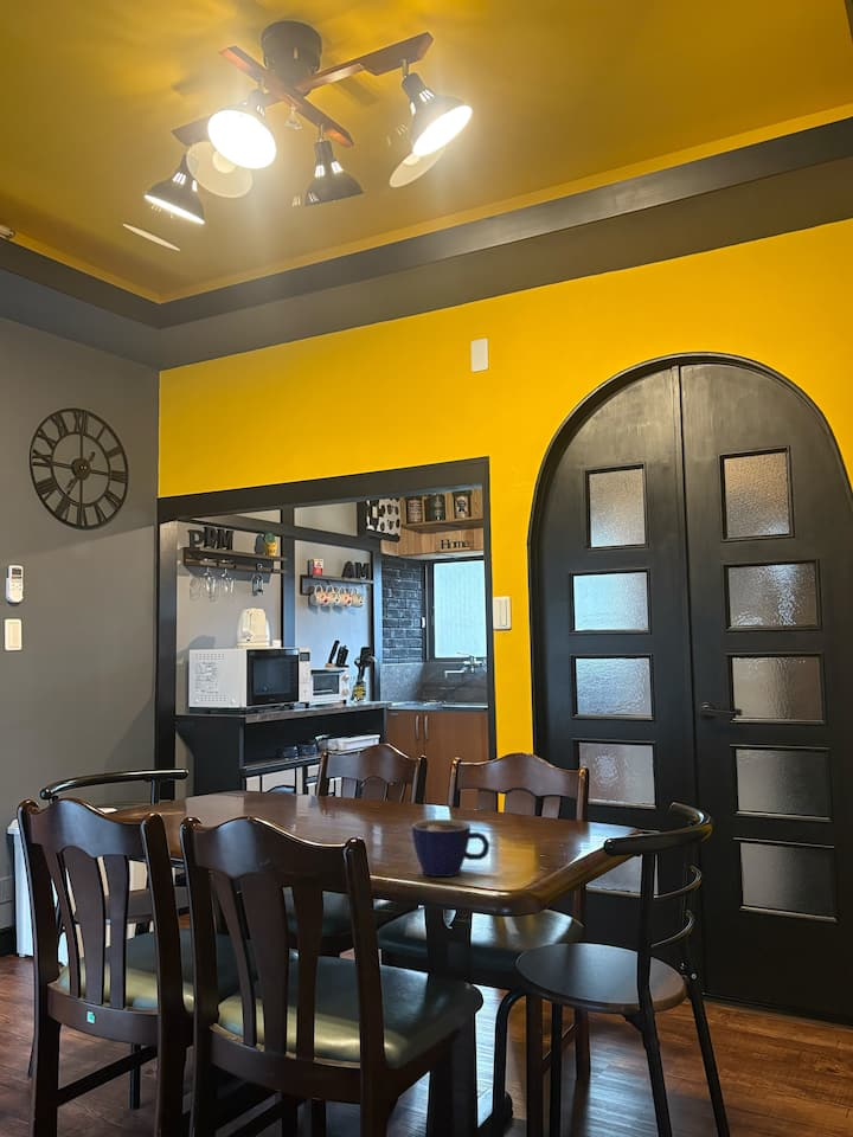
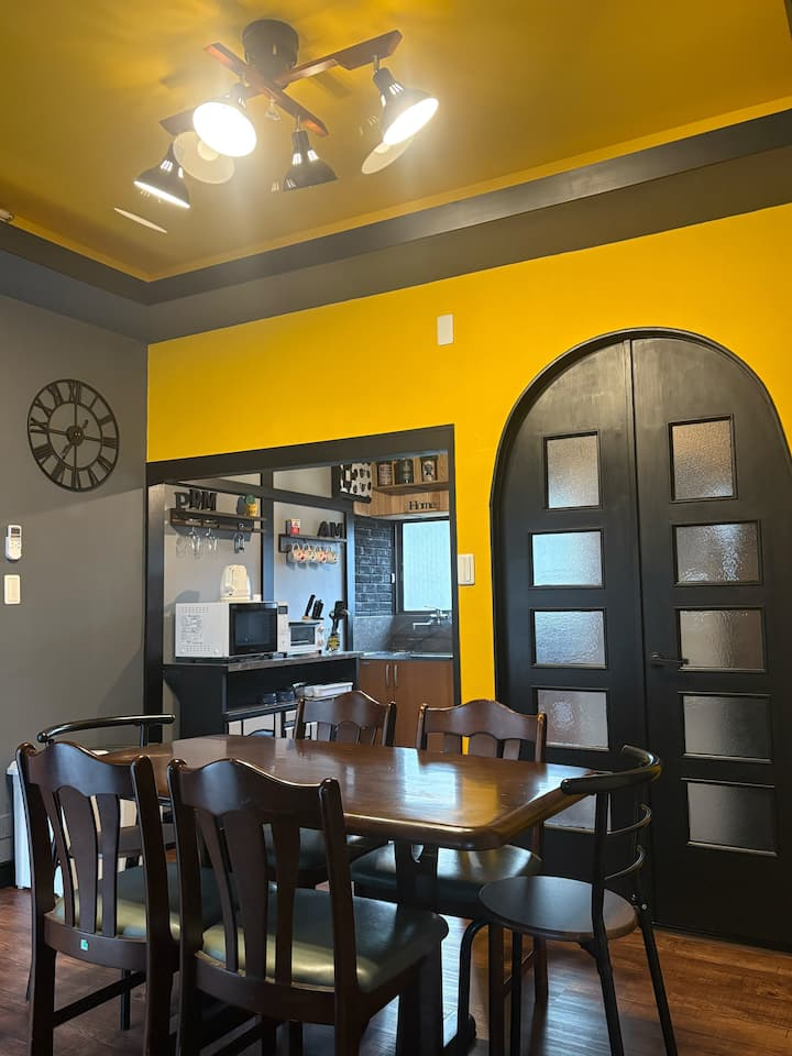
- cup (451, 848)
